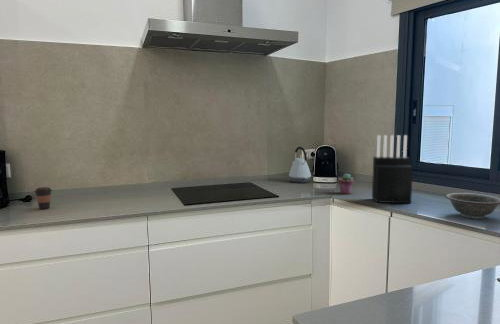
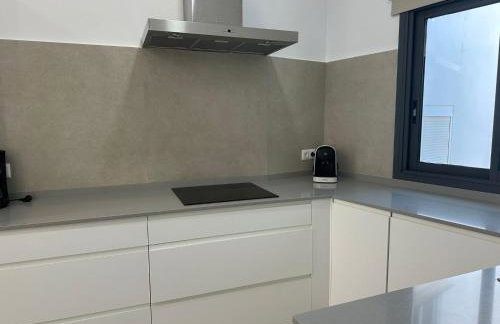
- potted succulent (345, 183)
- knife block (392, 168)
- kettle (299, 164)
- coffee cup (43, 198)
- decorative bowl (473, 206)
